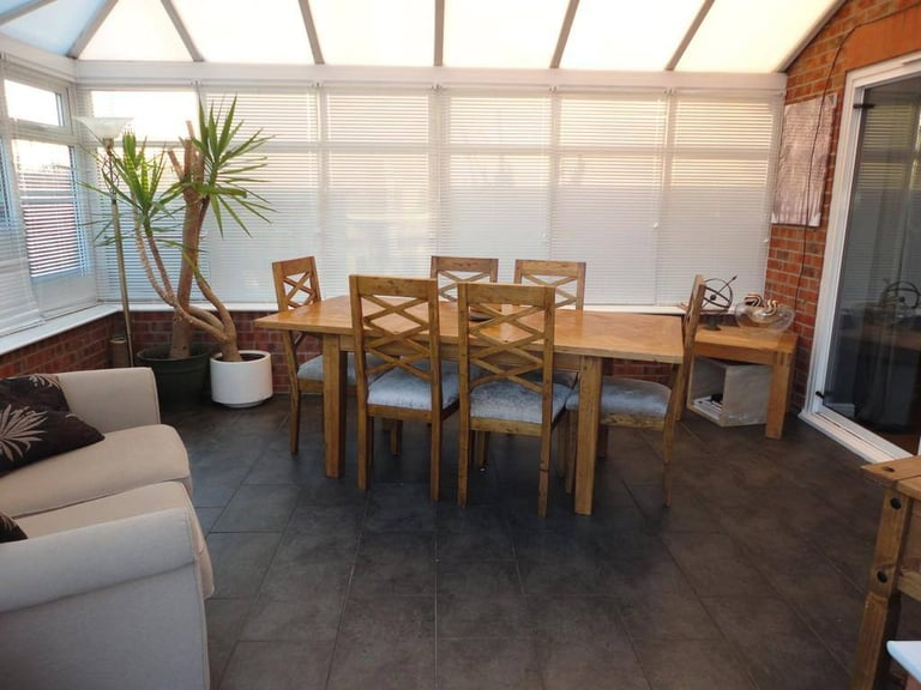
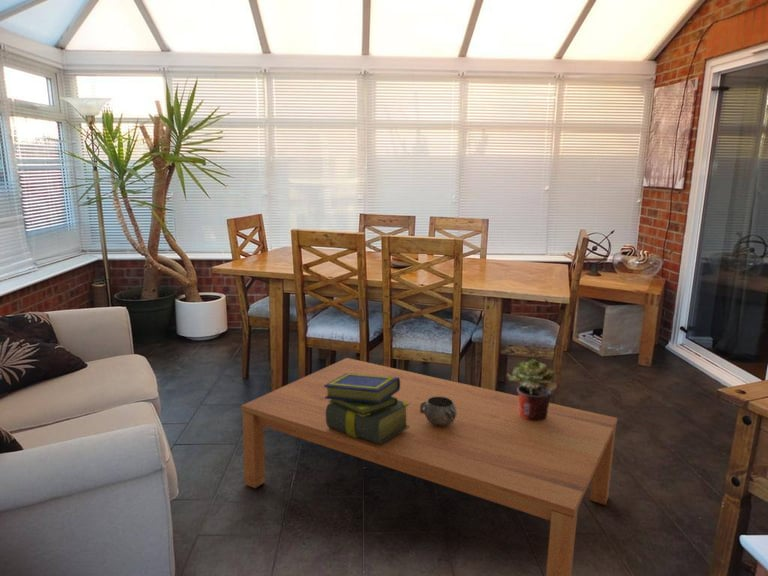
+ decorative bowl (442, 412)
+ stack of books (364, 403)
+ potted plant (530, 387)
+ coffee table (426, 451)
